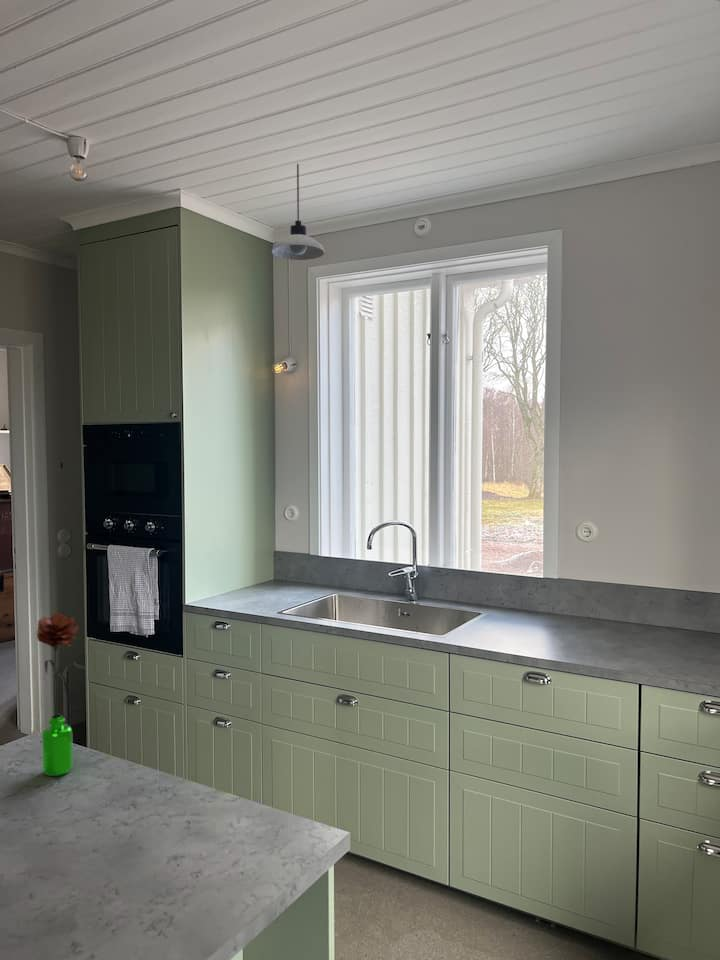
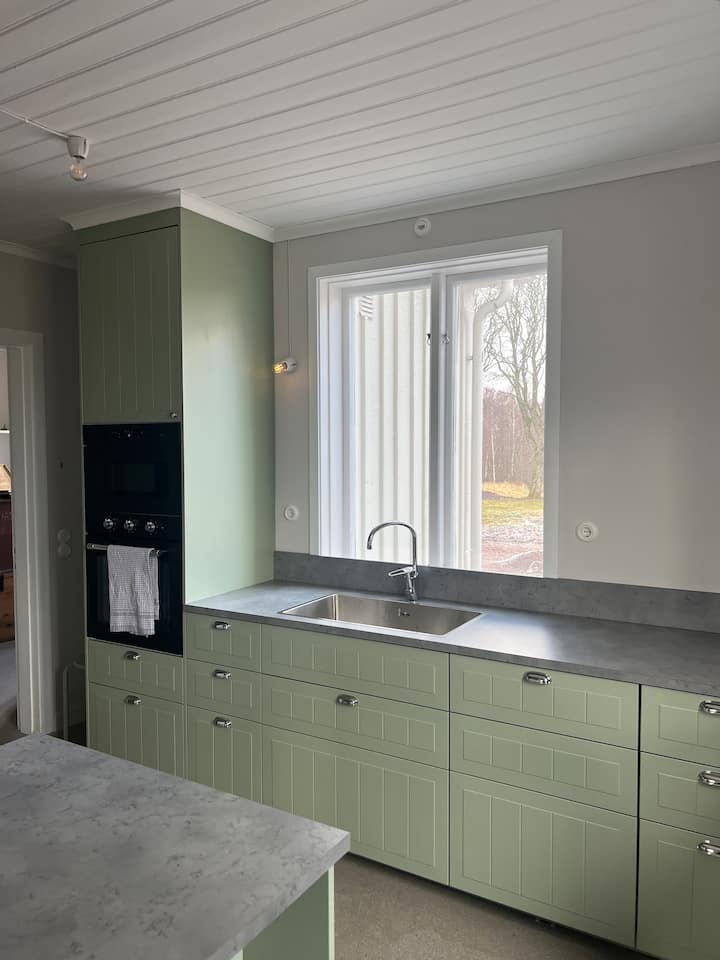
- pendant light (297, 209)
- flower (54, 693)
